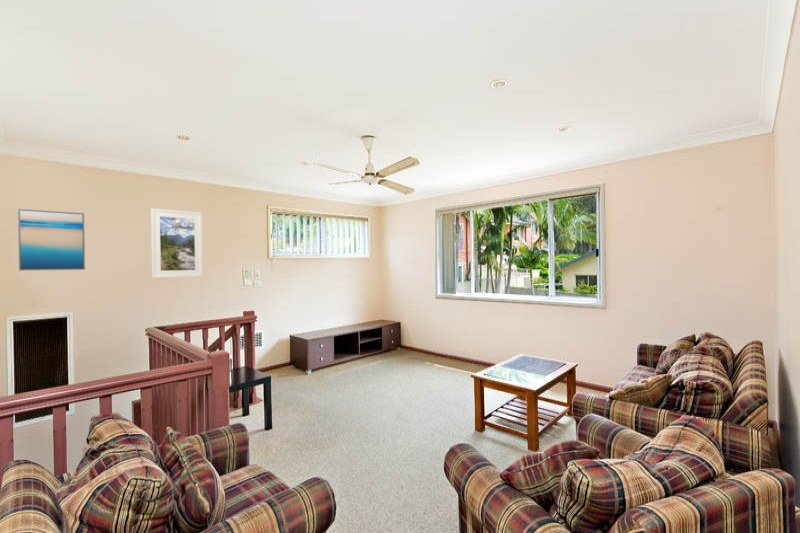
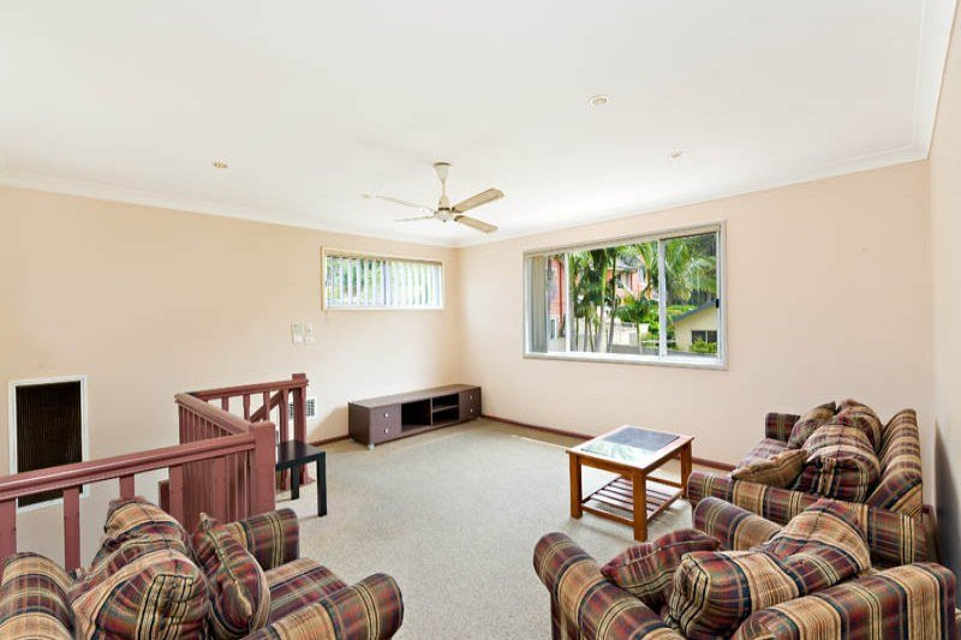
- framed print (177, 244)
- wall art (52, 240)
